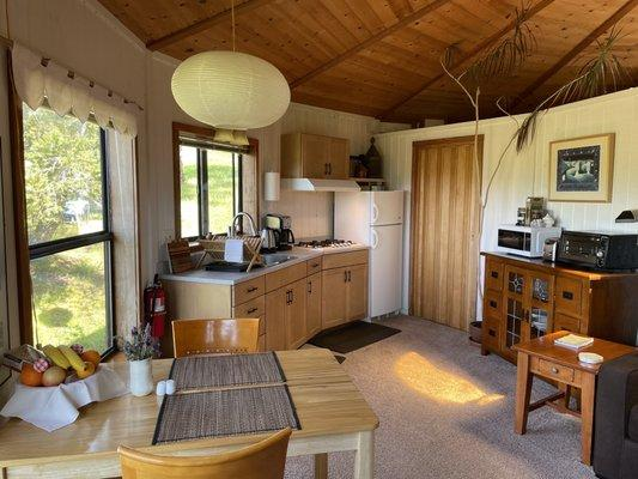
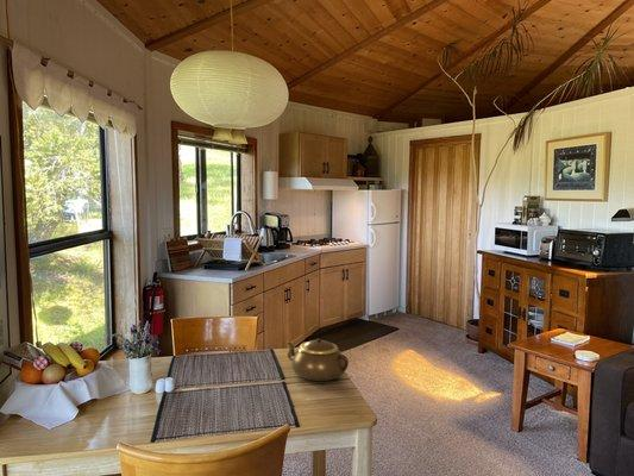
+ teapot (316, 356)
